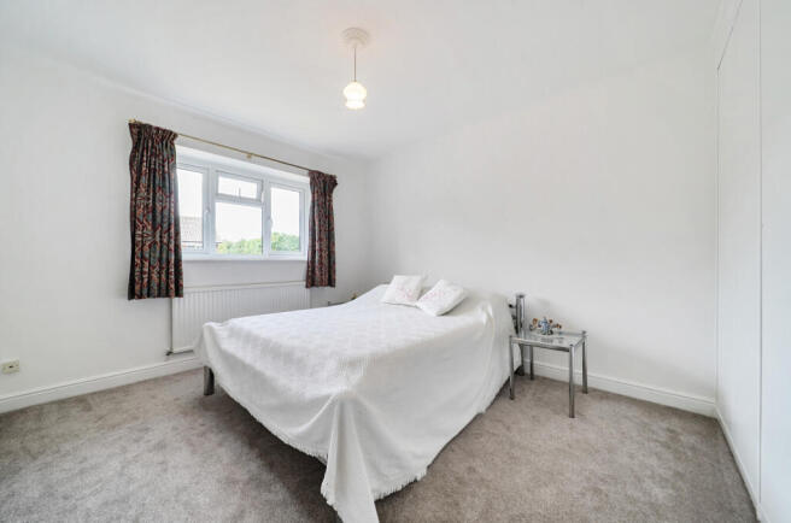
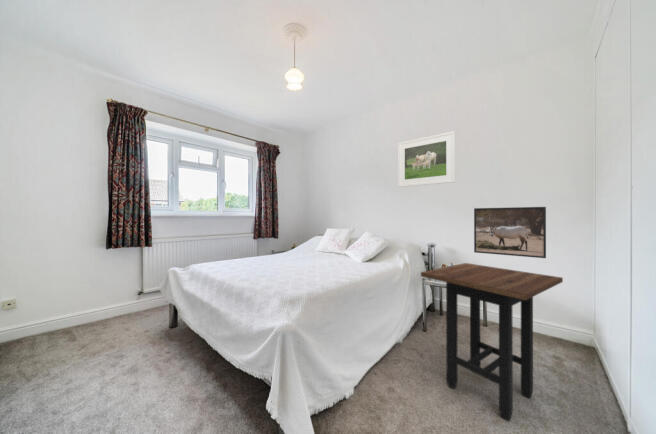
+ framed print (424, 161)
+ side table (479, 332)
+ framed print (507, 231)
